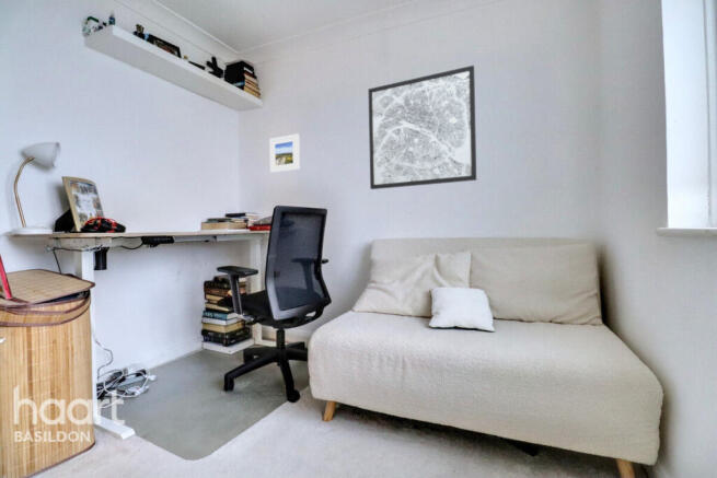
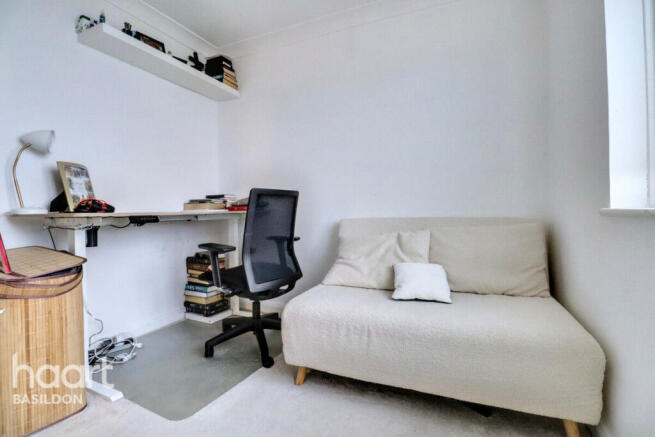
- wall art (418, 131)
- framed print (284, 153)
